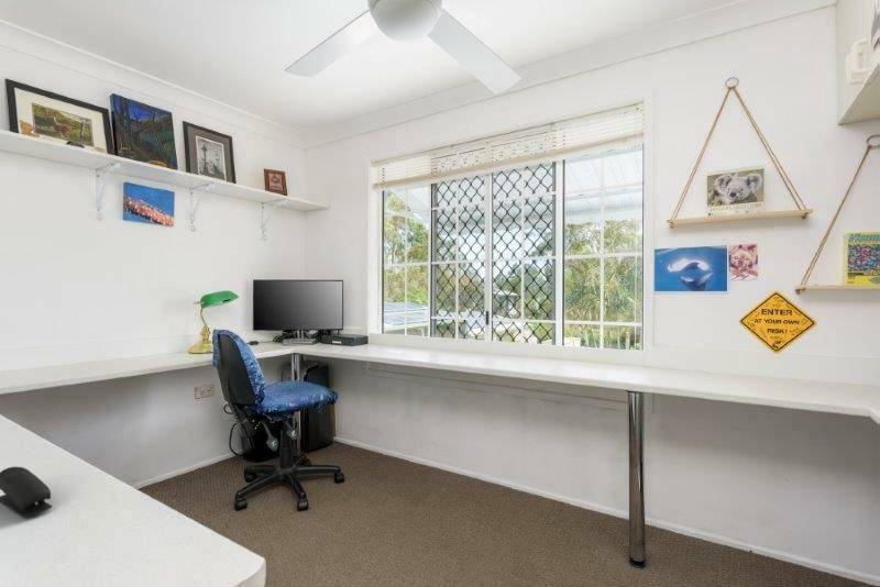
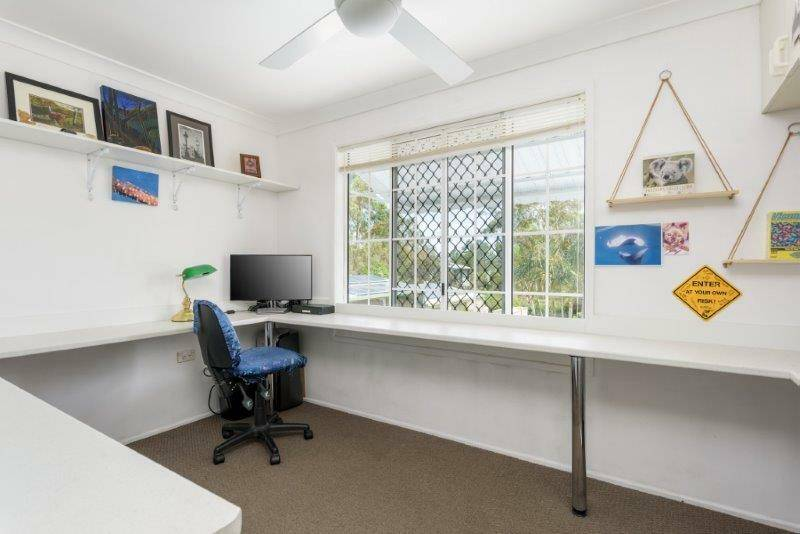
- stapler (23, 488)
